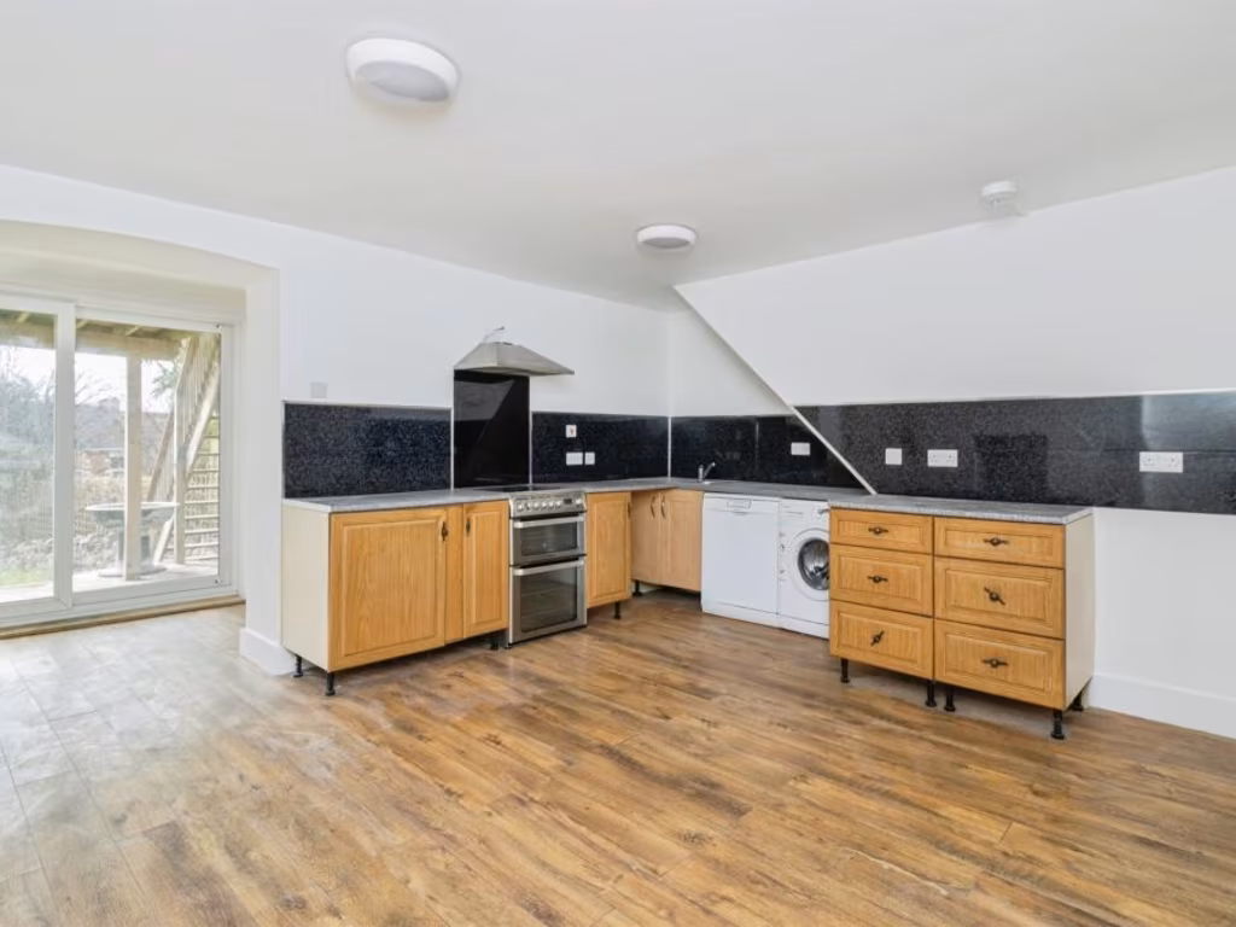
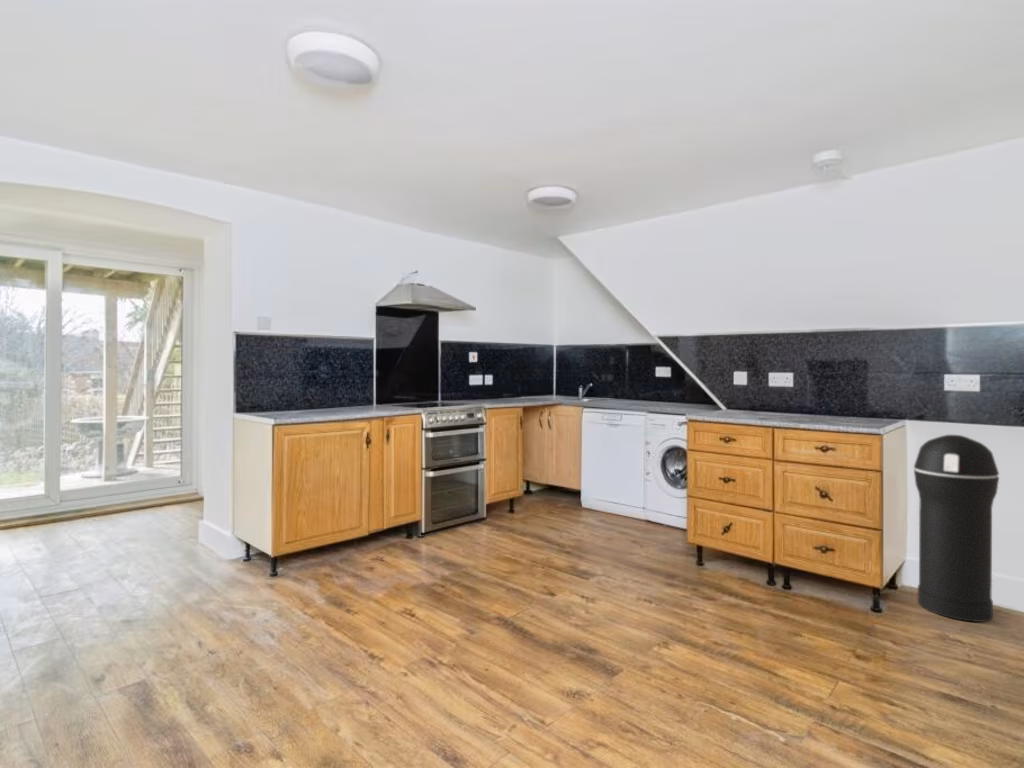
+ trash can (954, 521)
